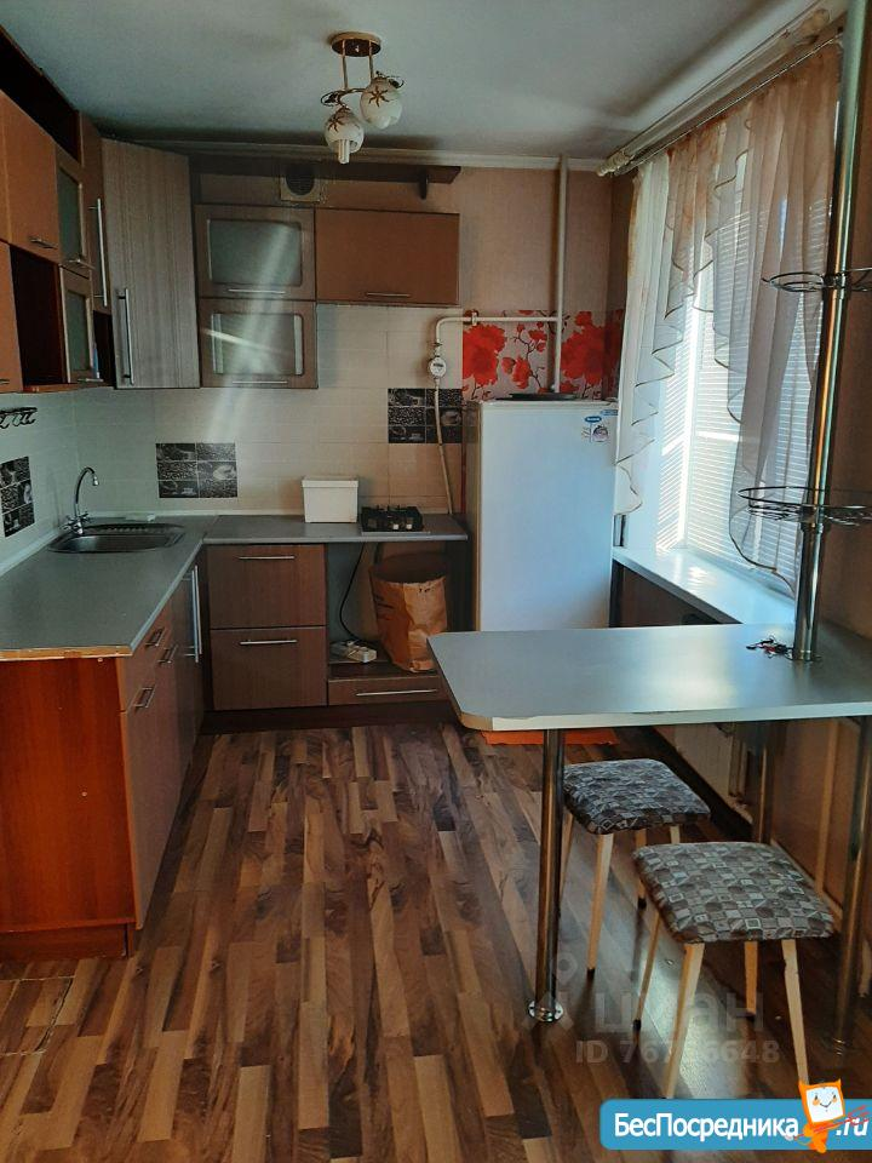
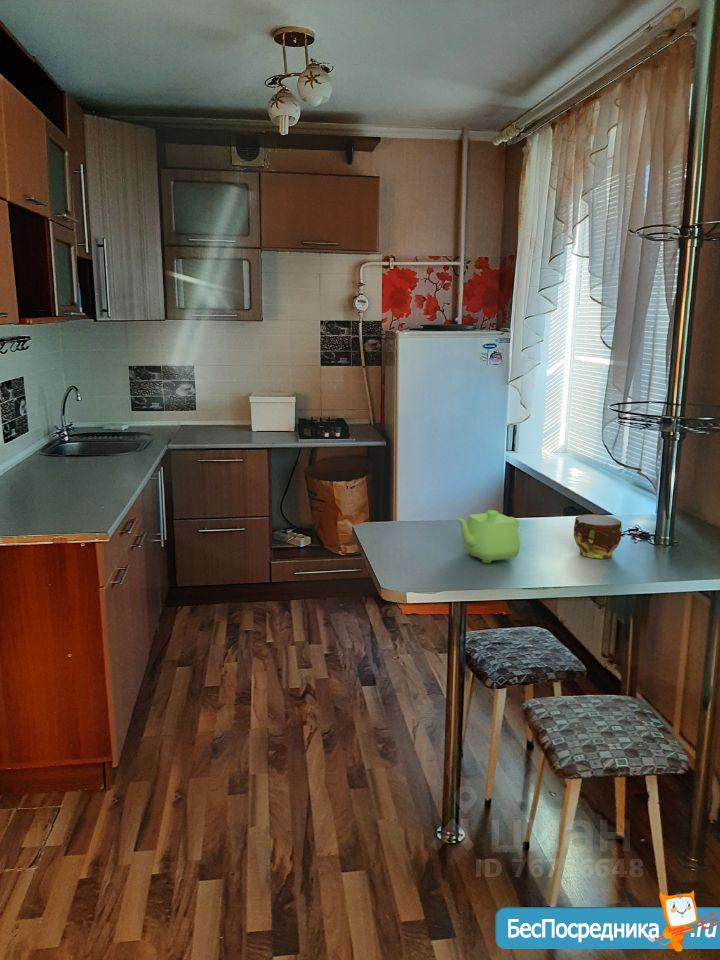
+ cup (597, 537)
+ teapot (486, 534)
